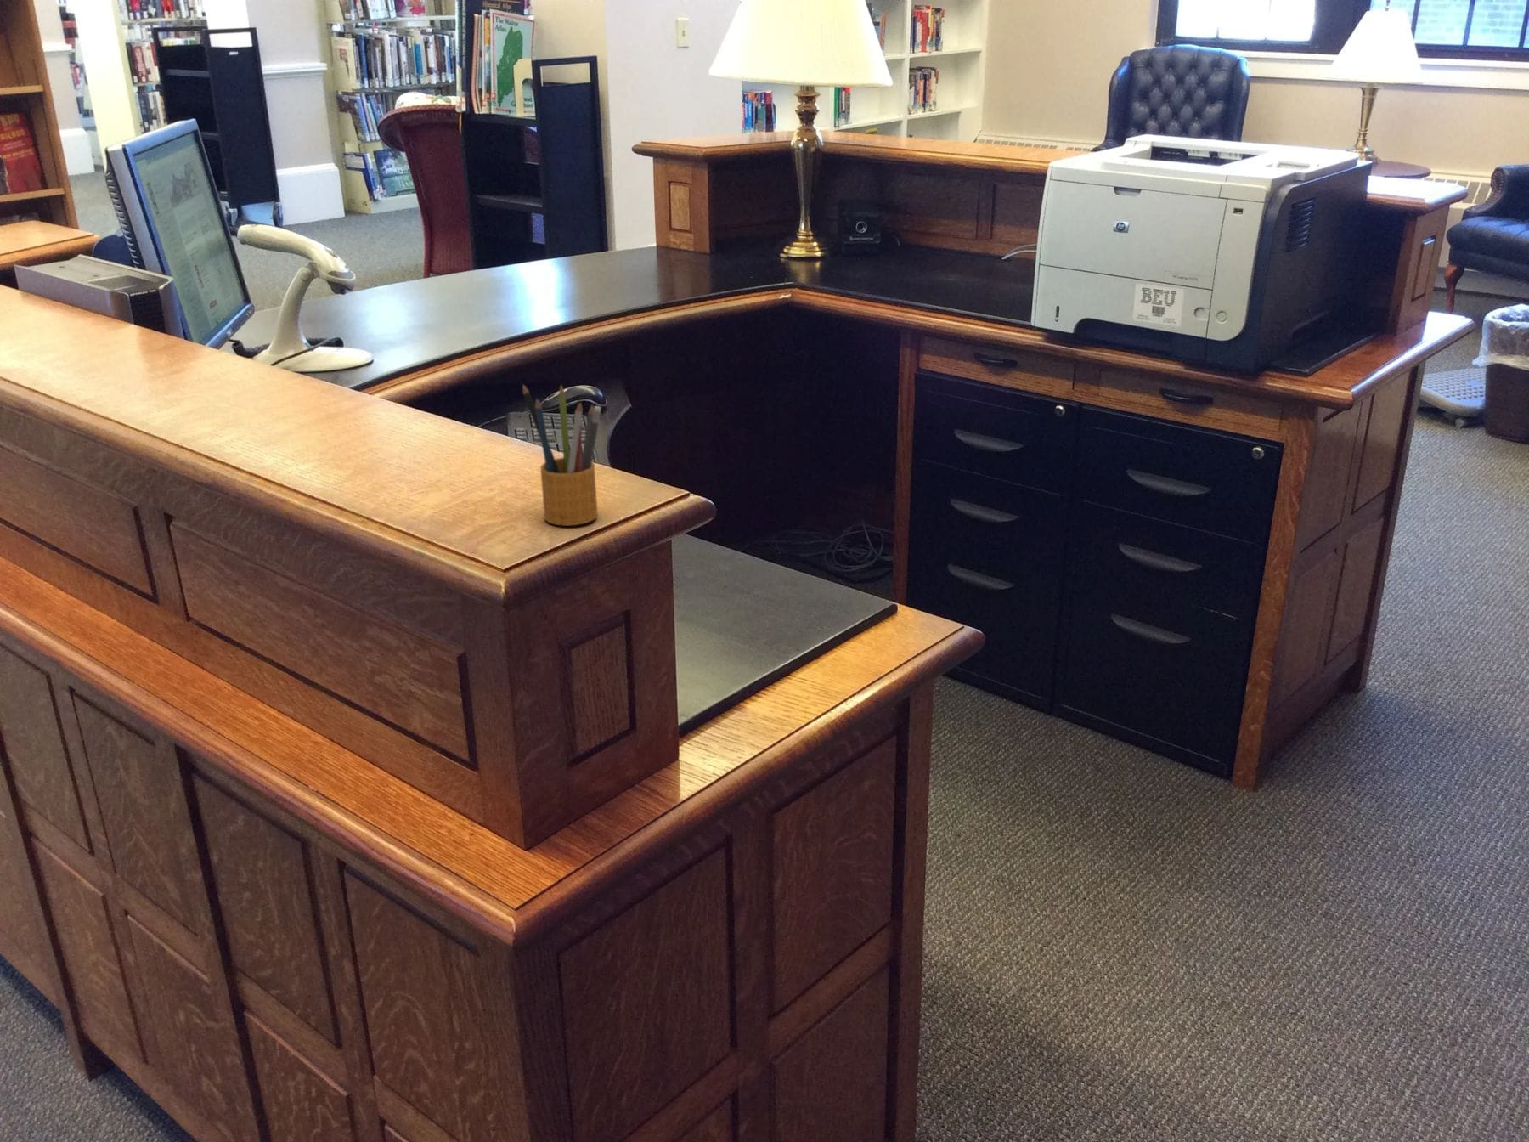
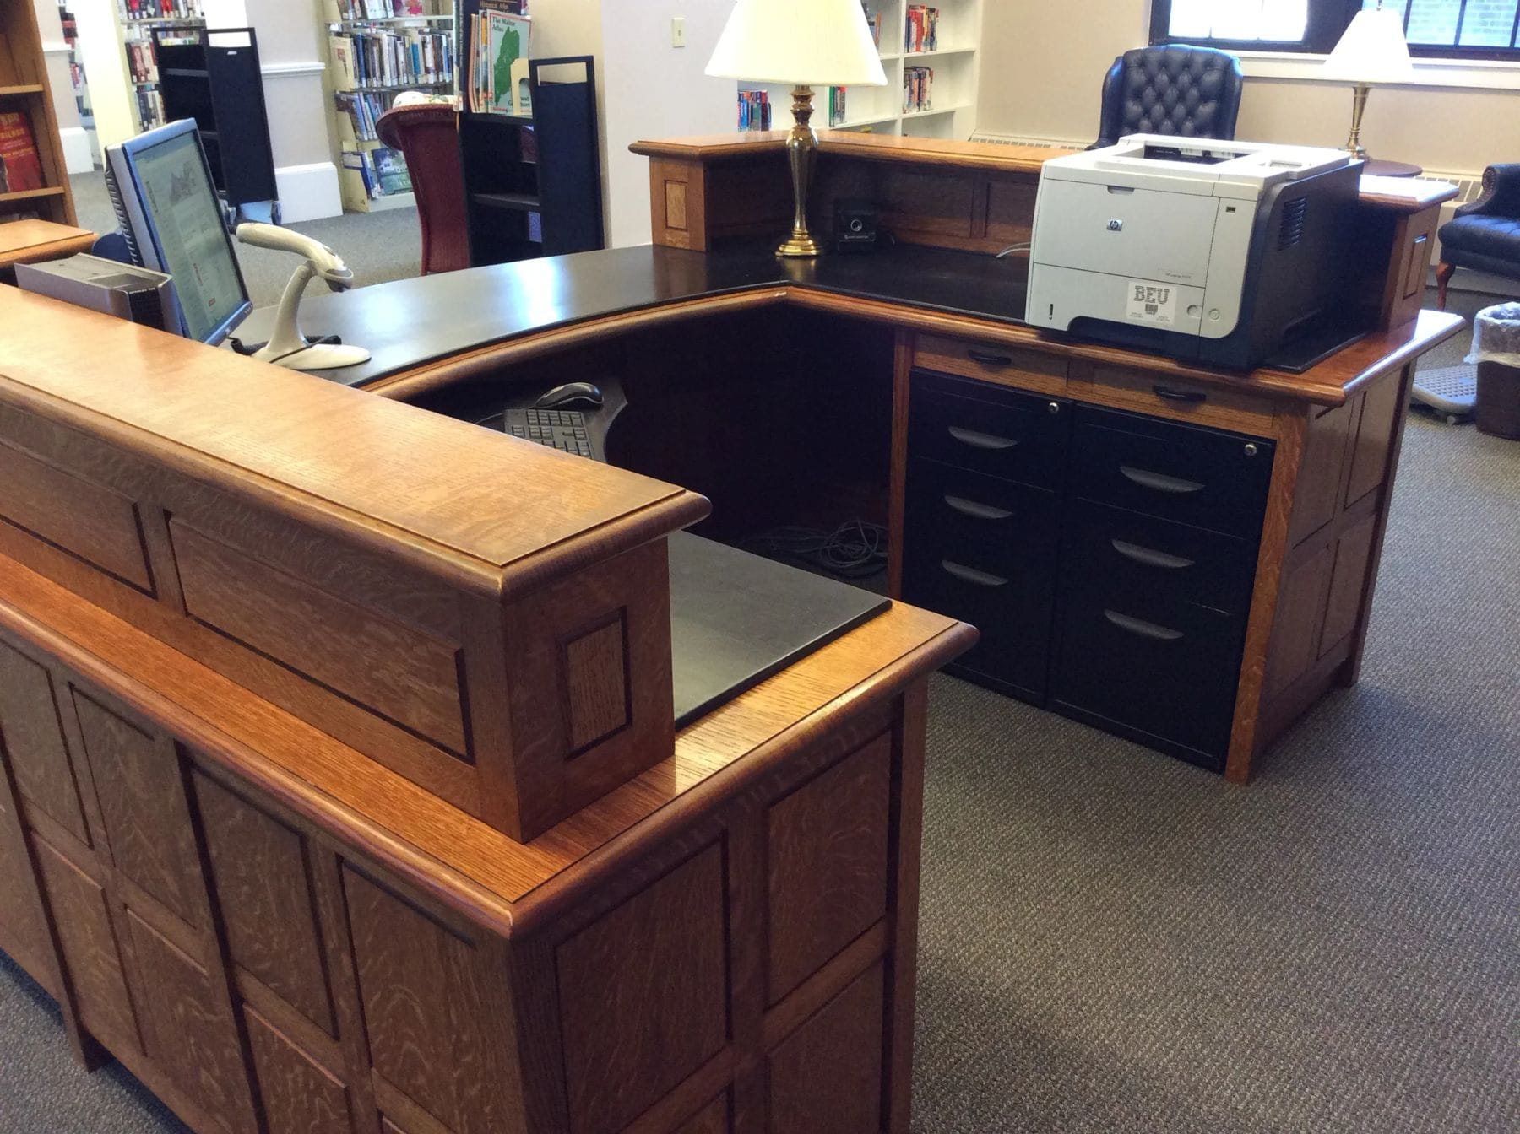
- pencil box (564, 452)
